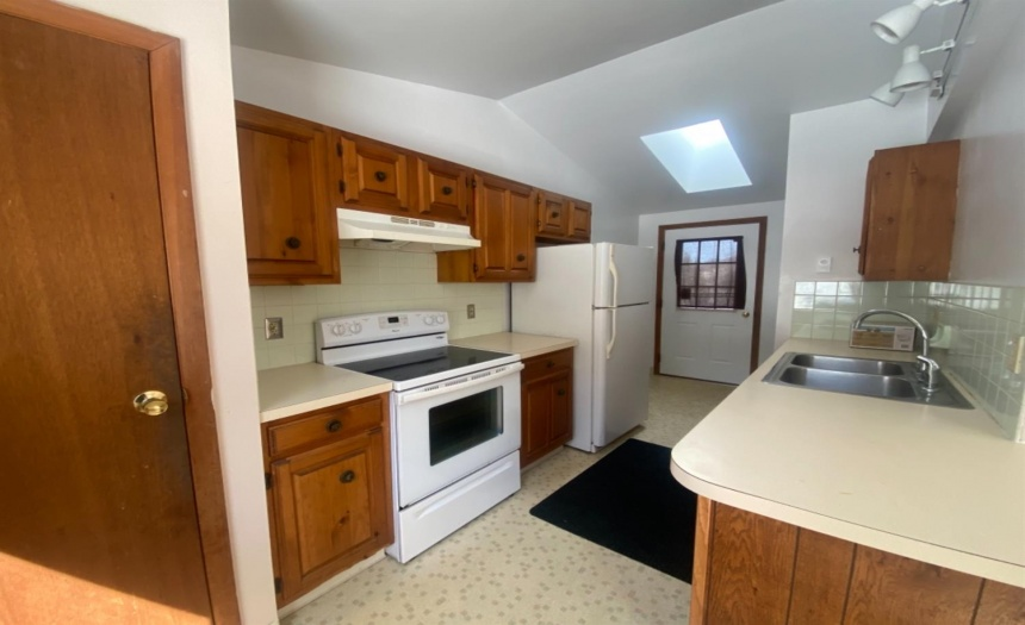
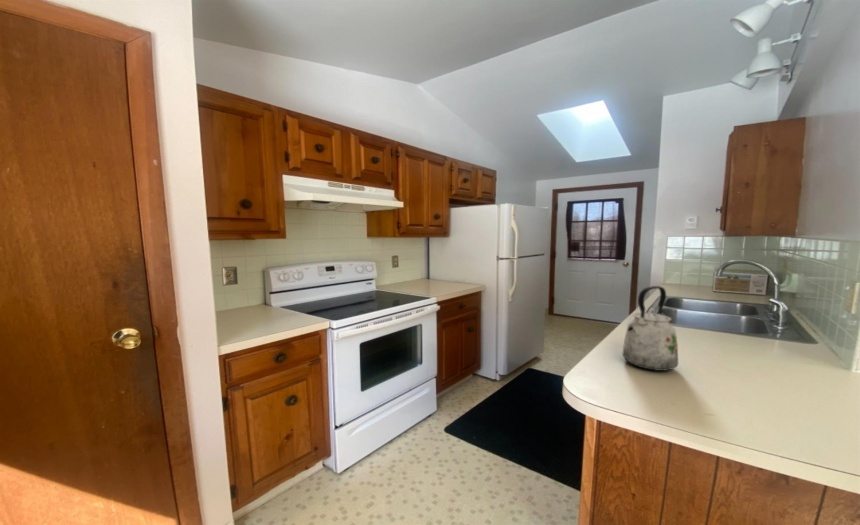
+ kettle (646, 327)
